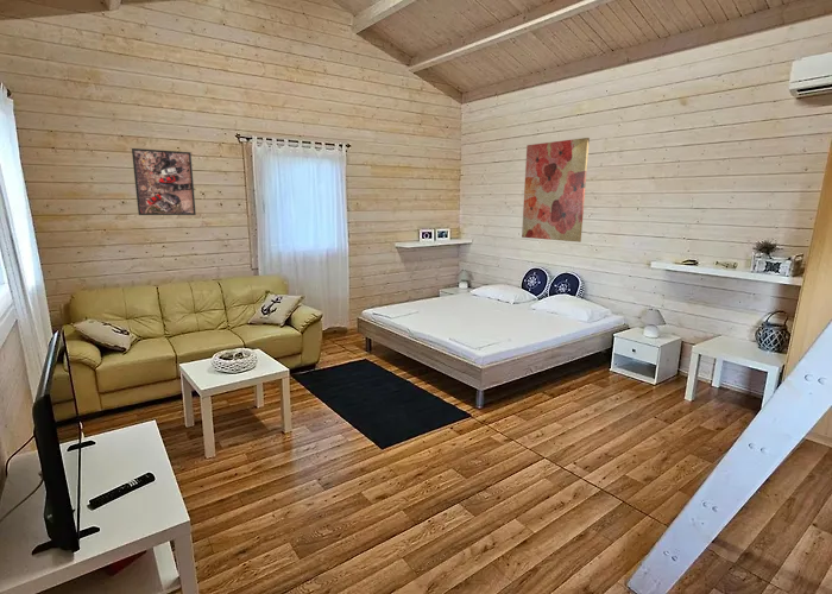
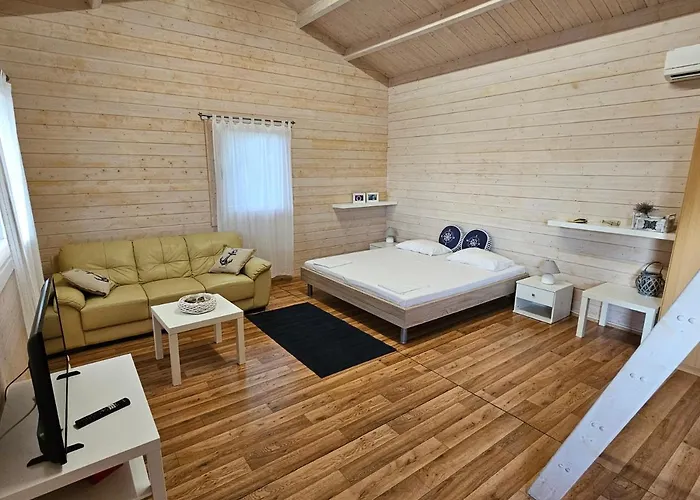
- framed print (164, 183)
- wall art (553, 191)
